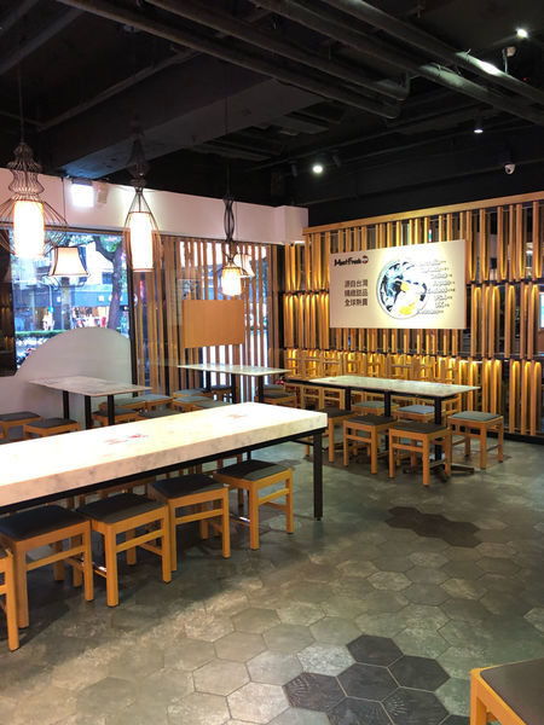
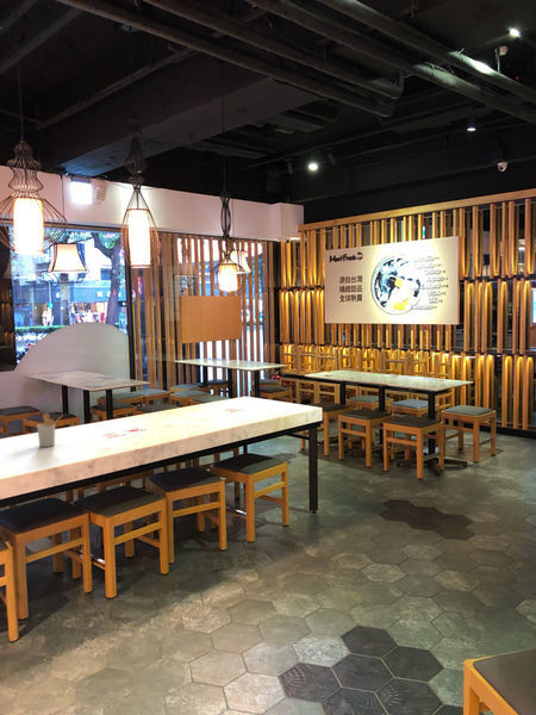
+ utensil holder (50, 429)
